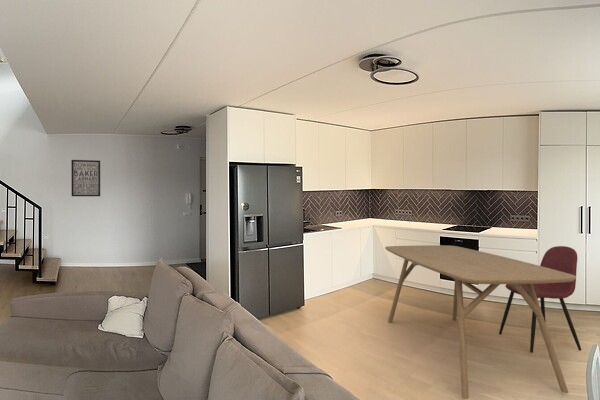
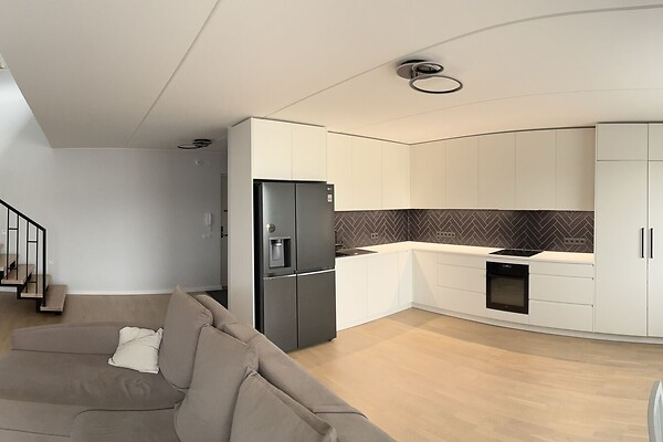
- dining chair (540, 294)
- dining table (458, 304)
- wall art (86, 178)
